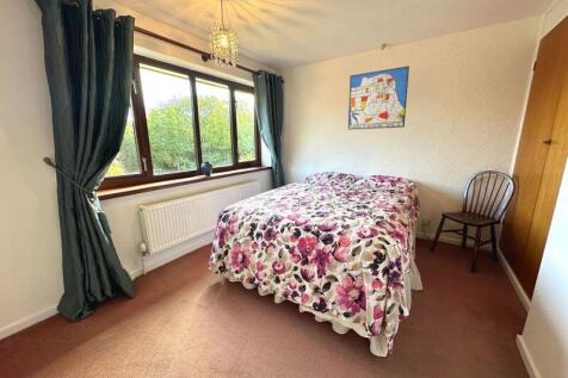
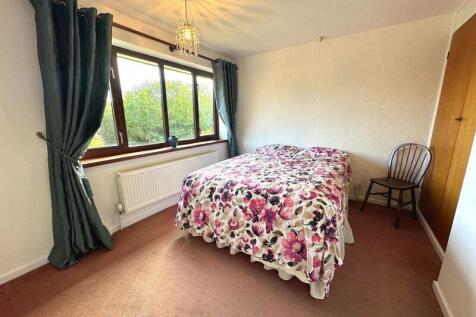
- wall art (376, 100)
